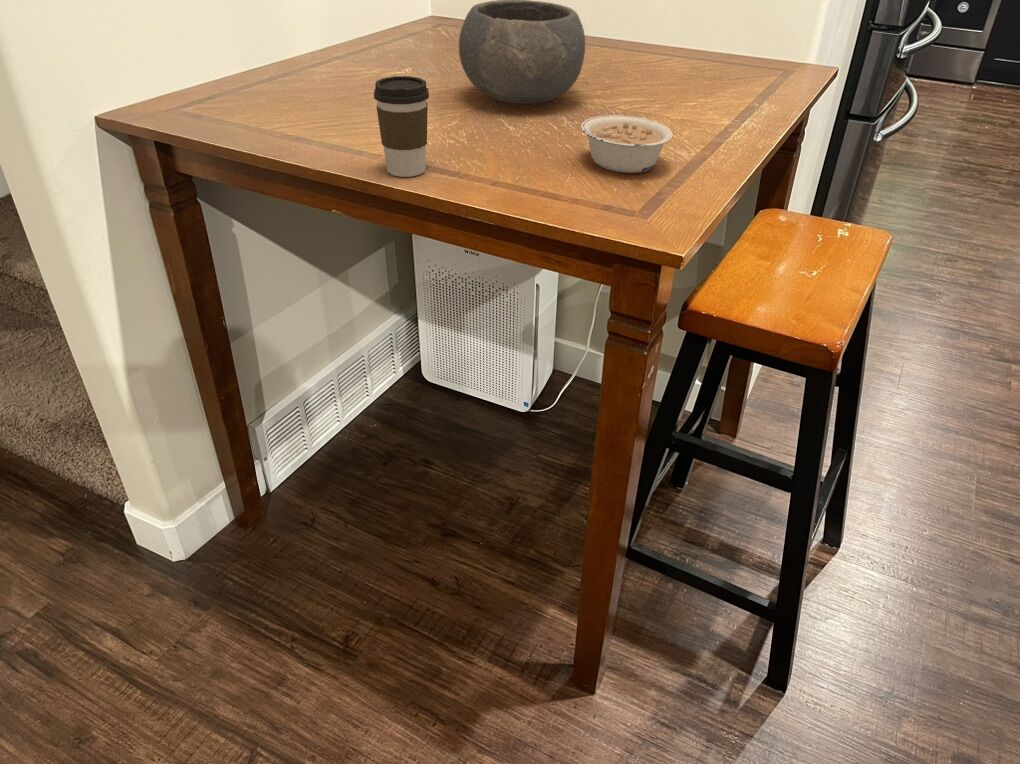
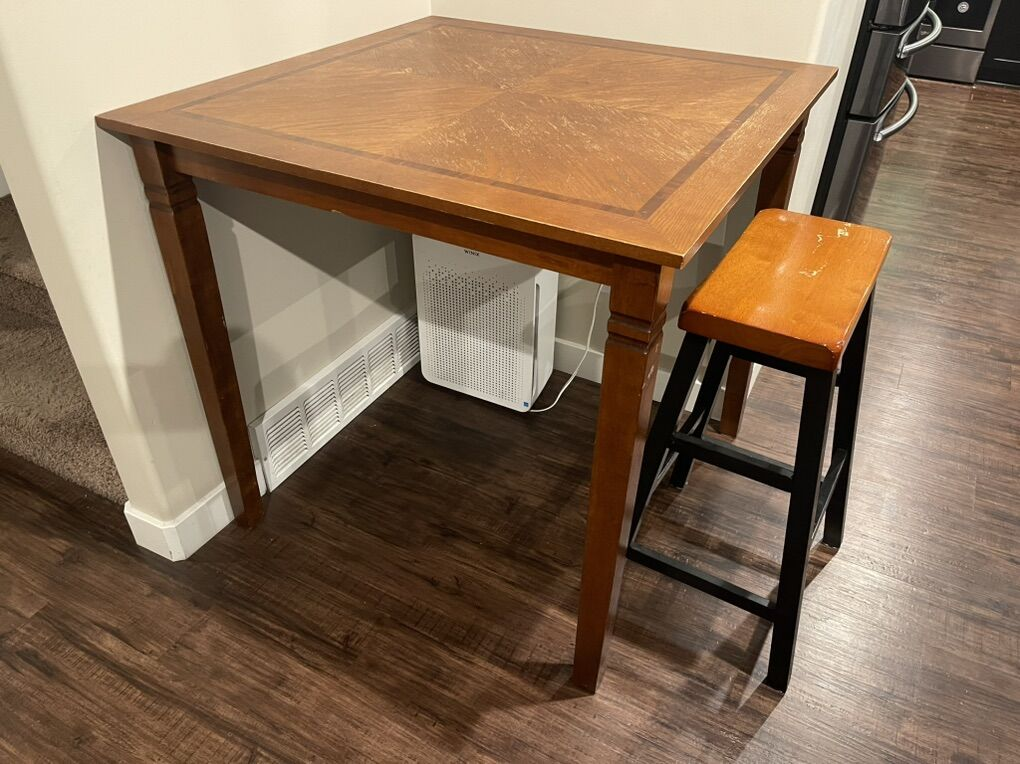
- legume (627, 143)
- bowl (521, 54)
- coffee cup (403, 127)
